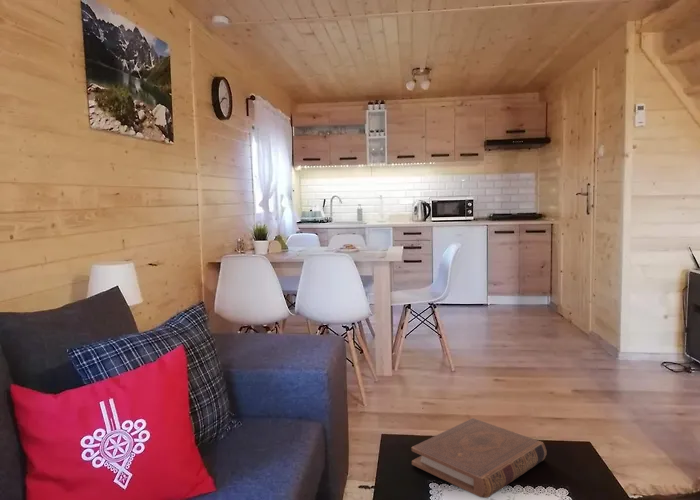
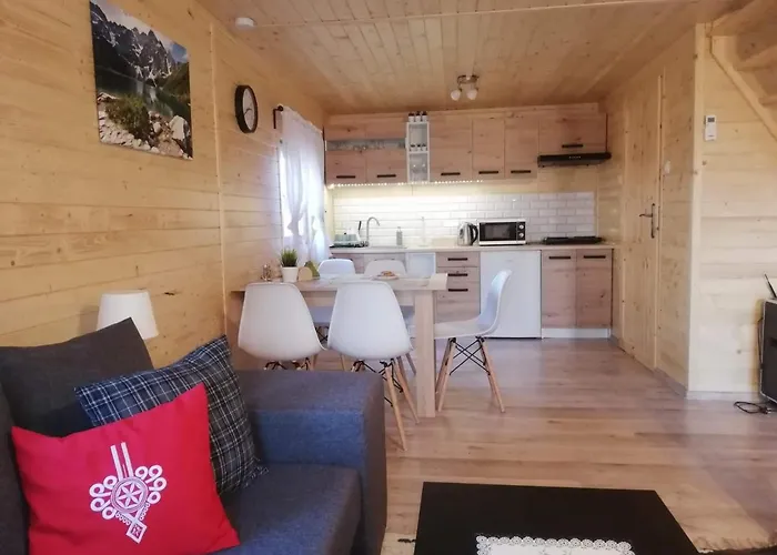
- book (479, 453)
